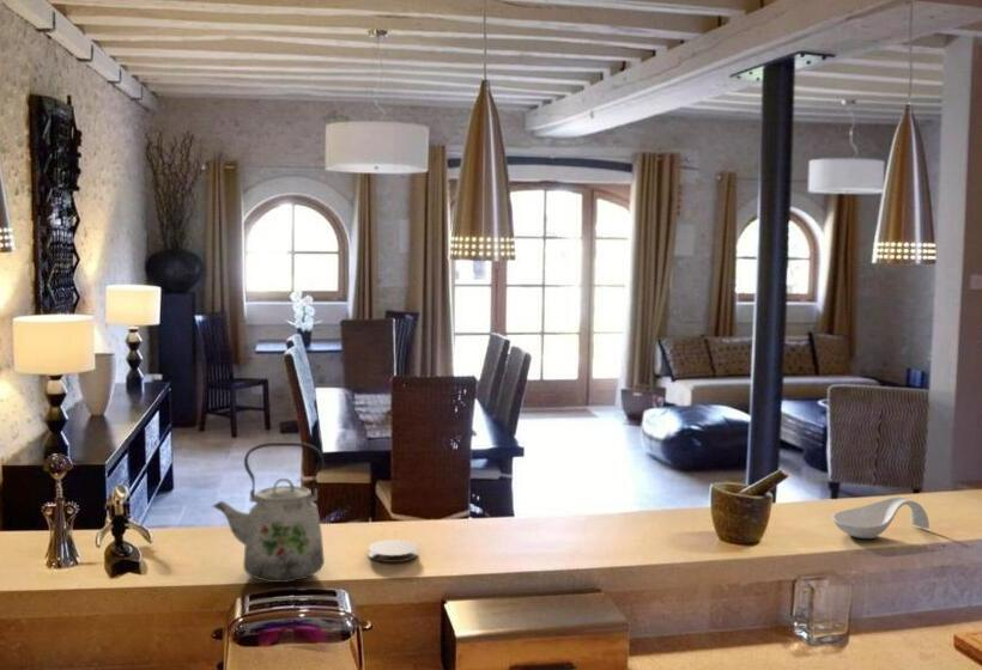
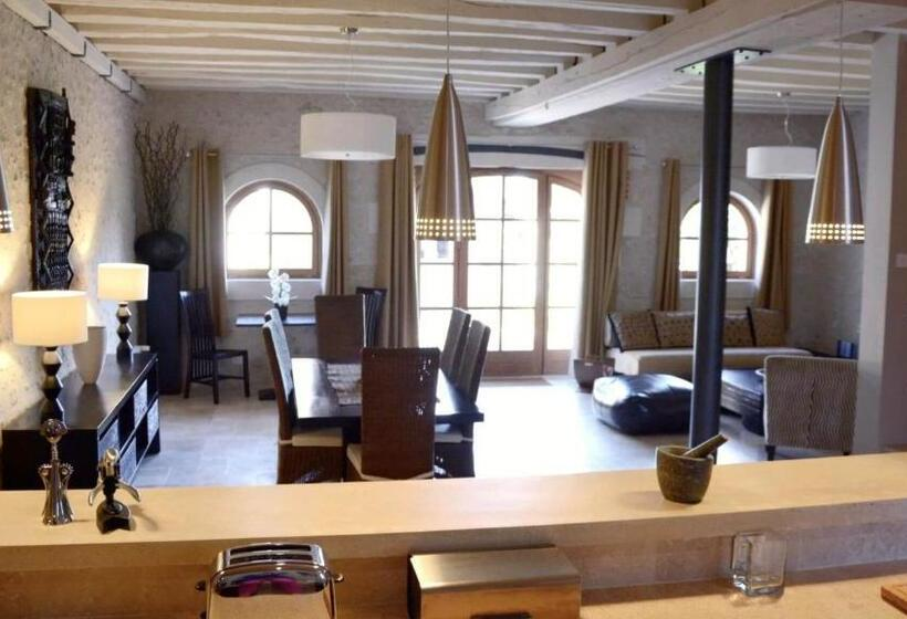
- spoon rest (881, 516)
- kettle (268, 508)
- coaster (393, 550)
